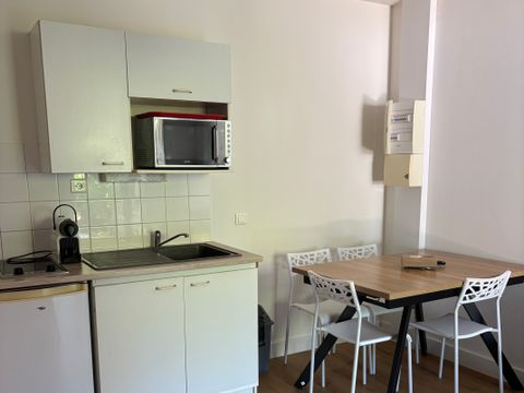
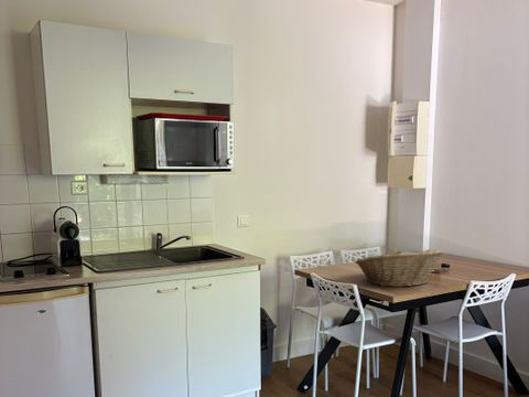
+ fruit basket (398, 264)
